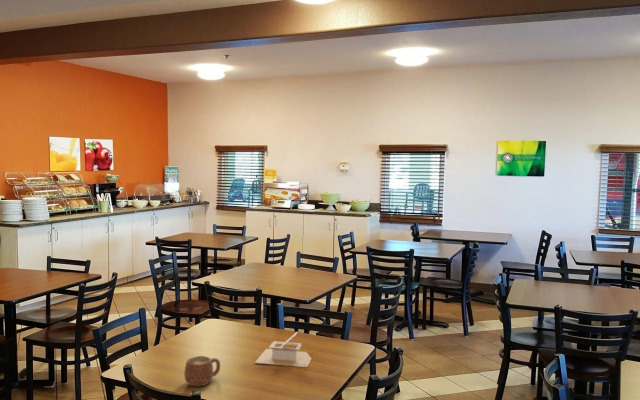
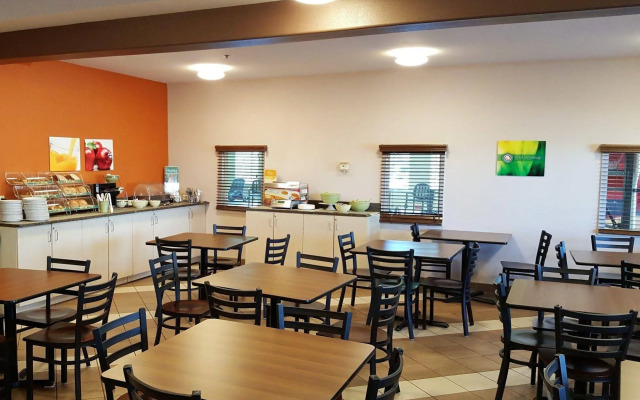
- napkin holder (285, 344)
- mug (203, 370)
